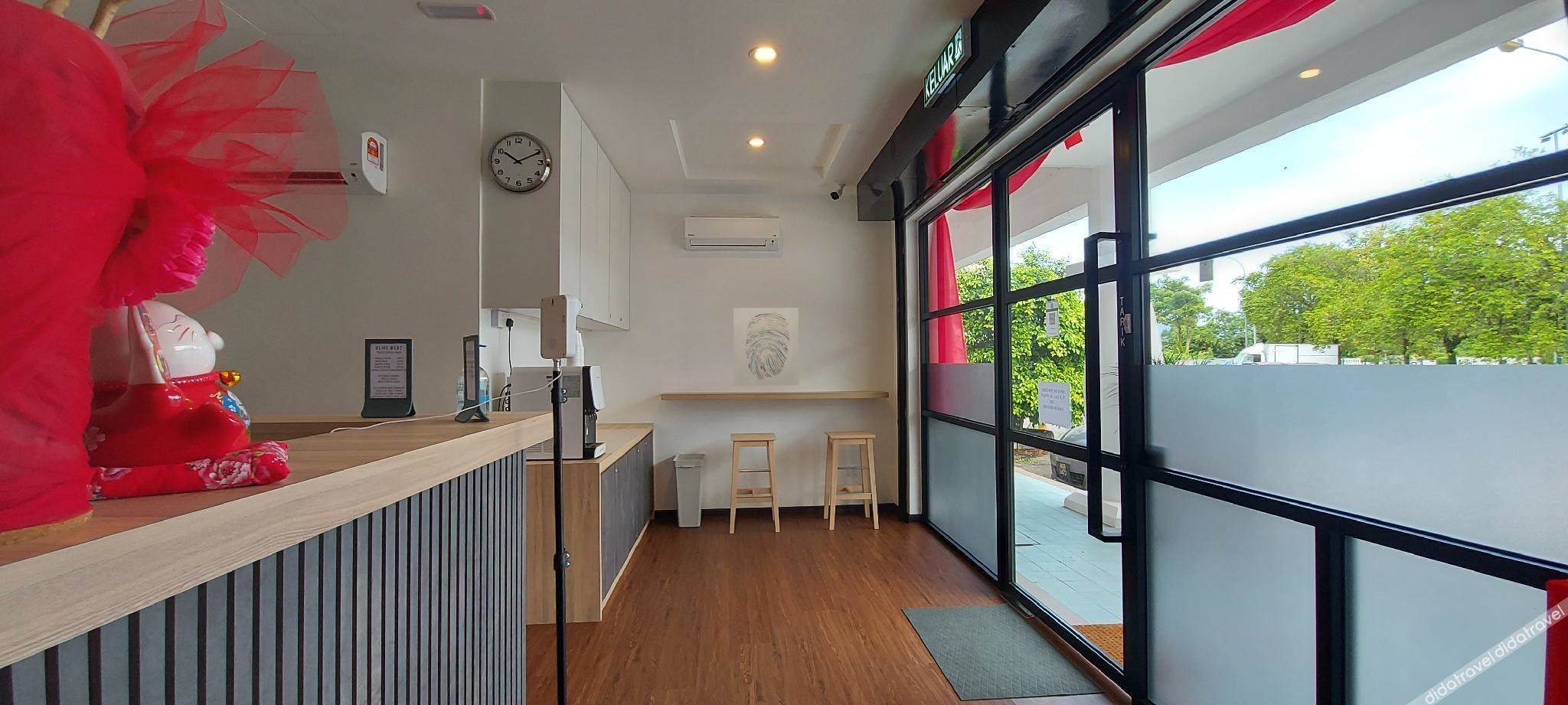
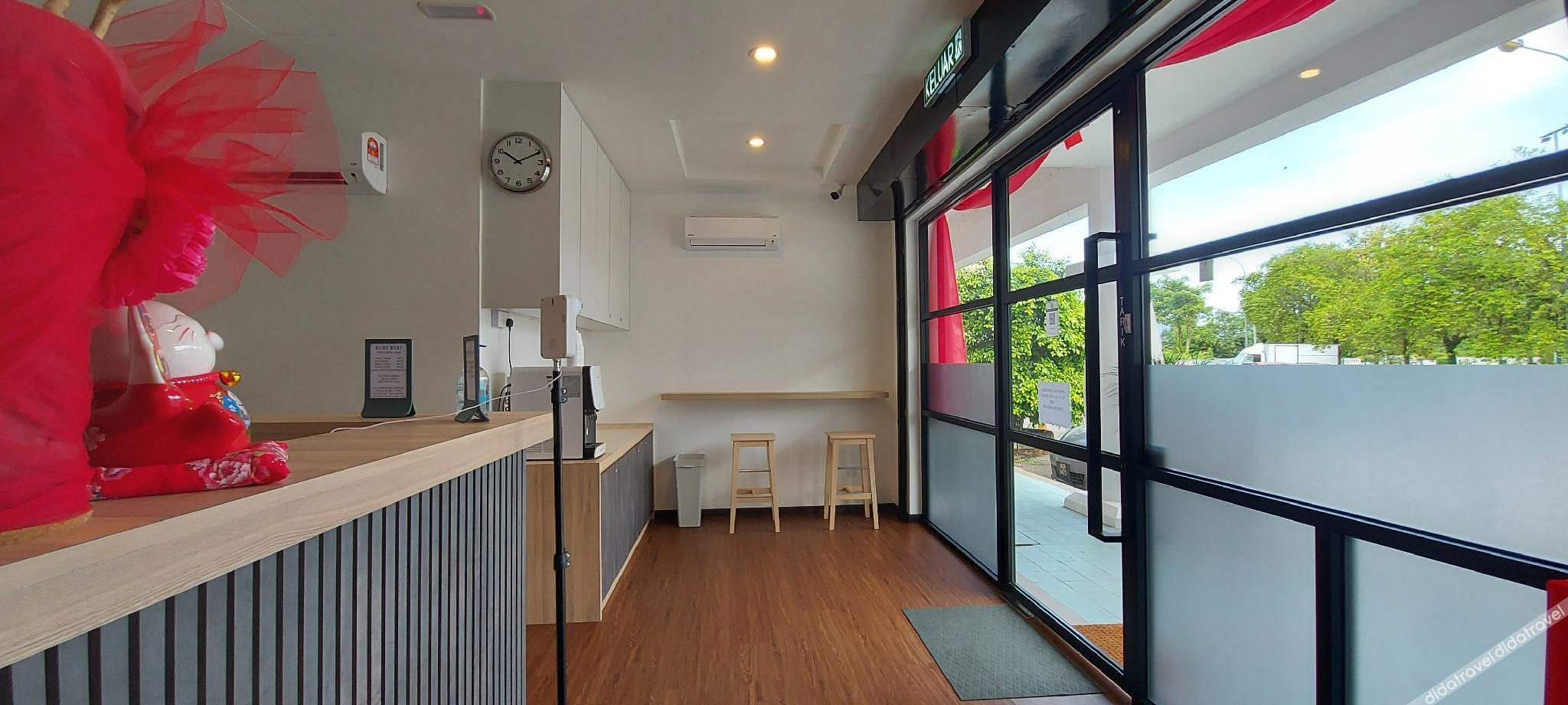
- wall art (766, 347)
